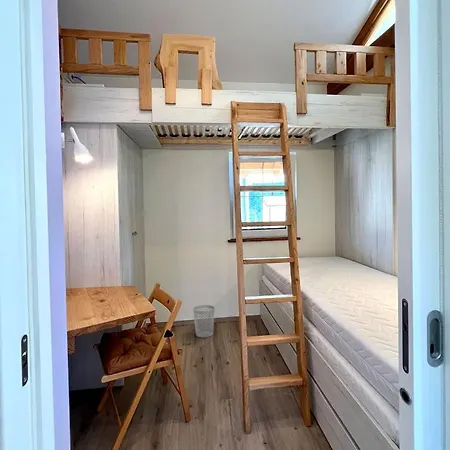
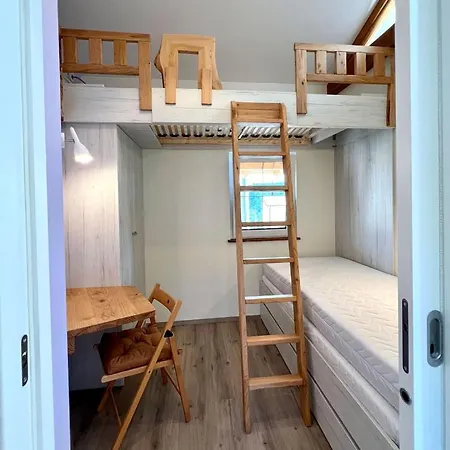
- wastebasket (204, 320)
